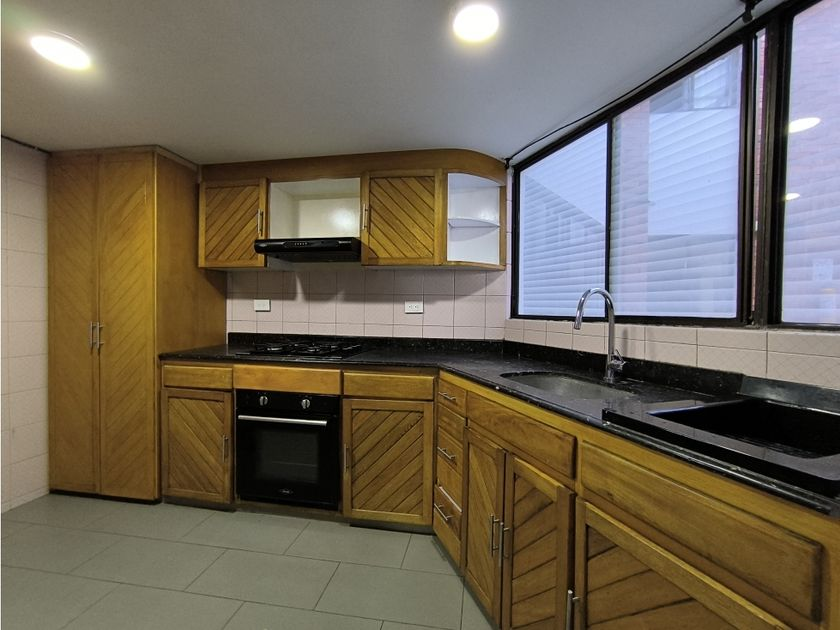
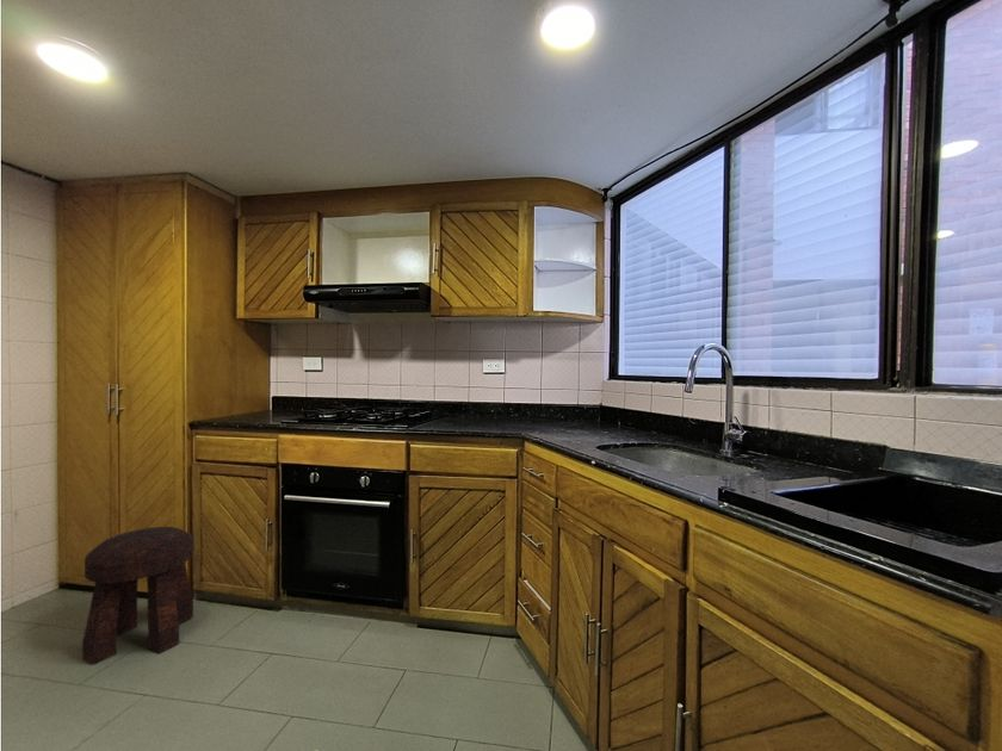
+ stool (147, 586)
